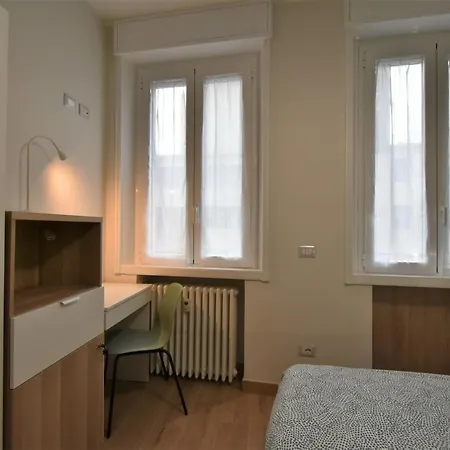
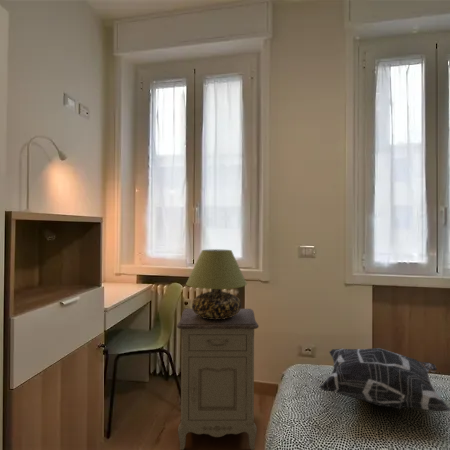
+ table lamp (216, 283)
+ decorative pillow (381, 374)
+ nightstand (217, 375)
